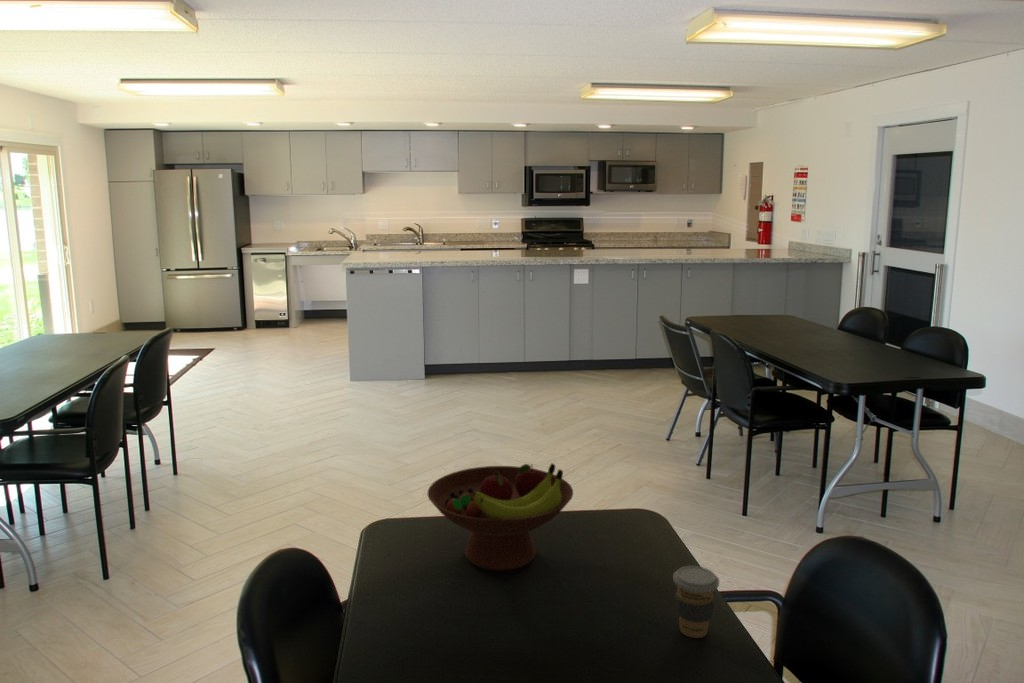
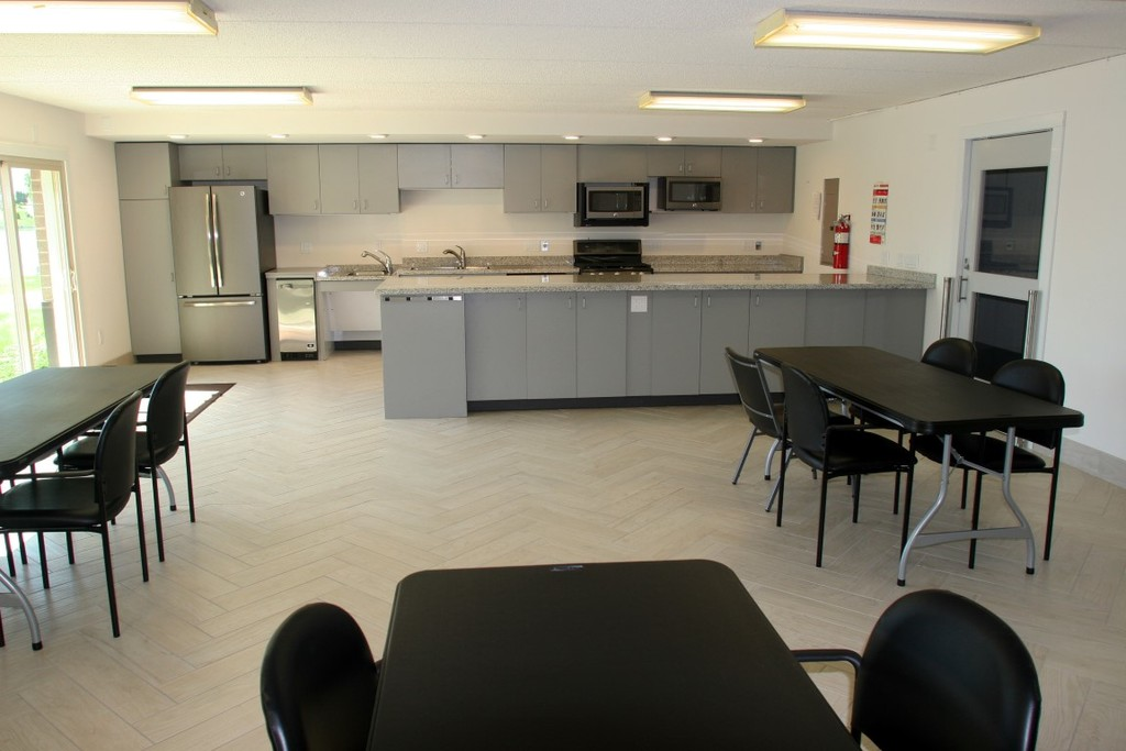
- fruit bowl (500, 510)
- coffee cup (694, 602)
